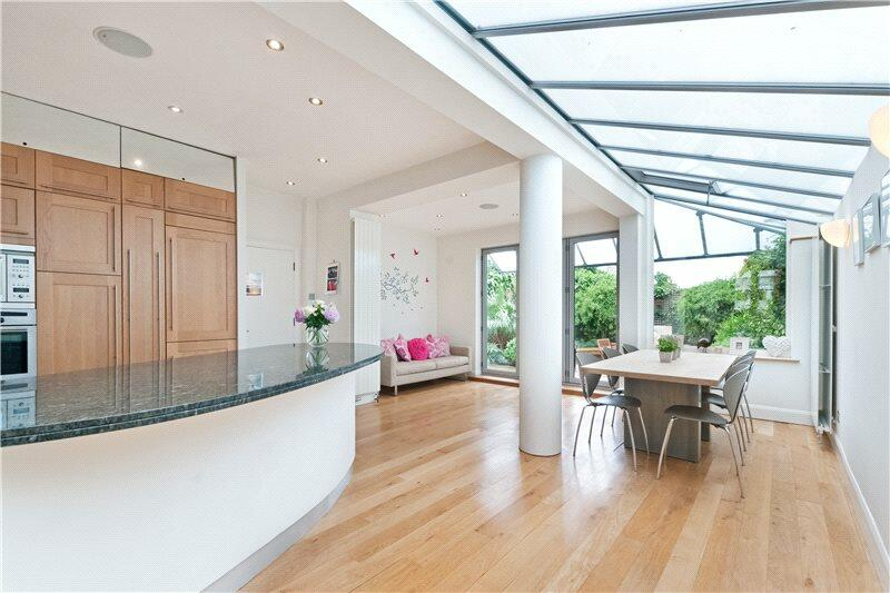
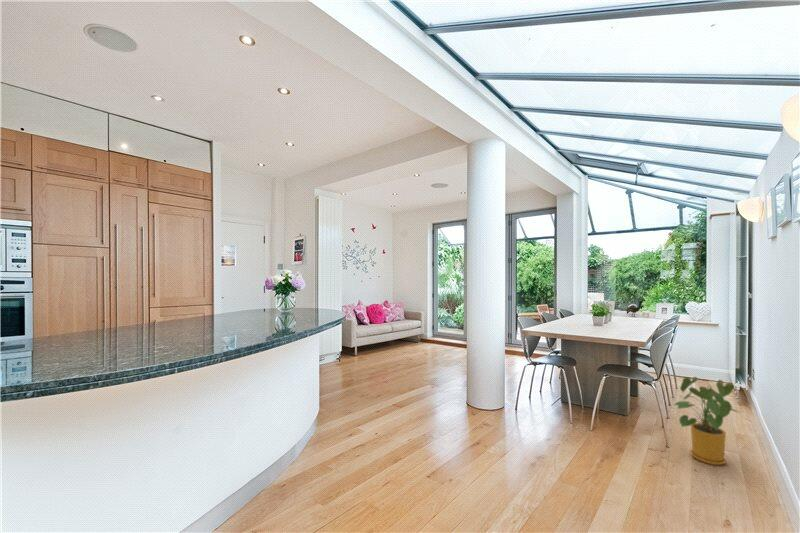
+ house plant (704, 420)
